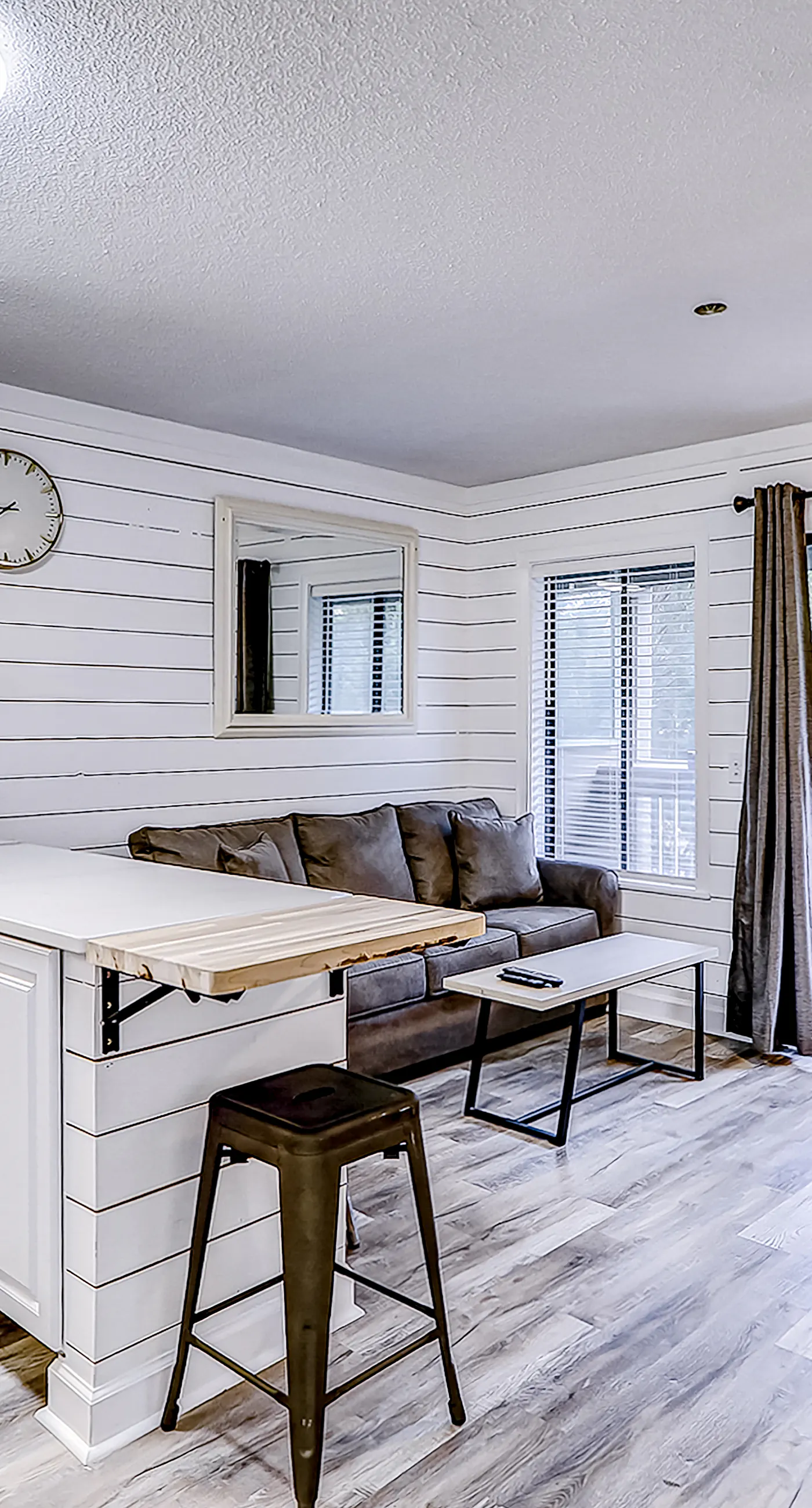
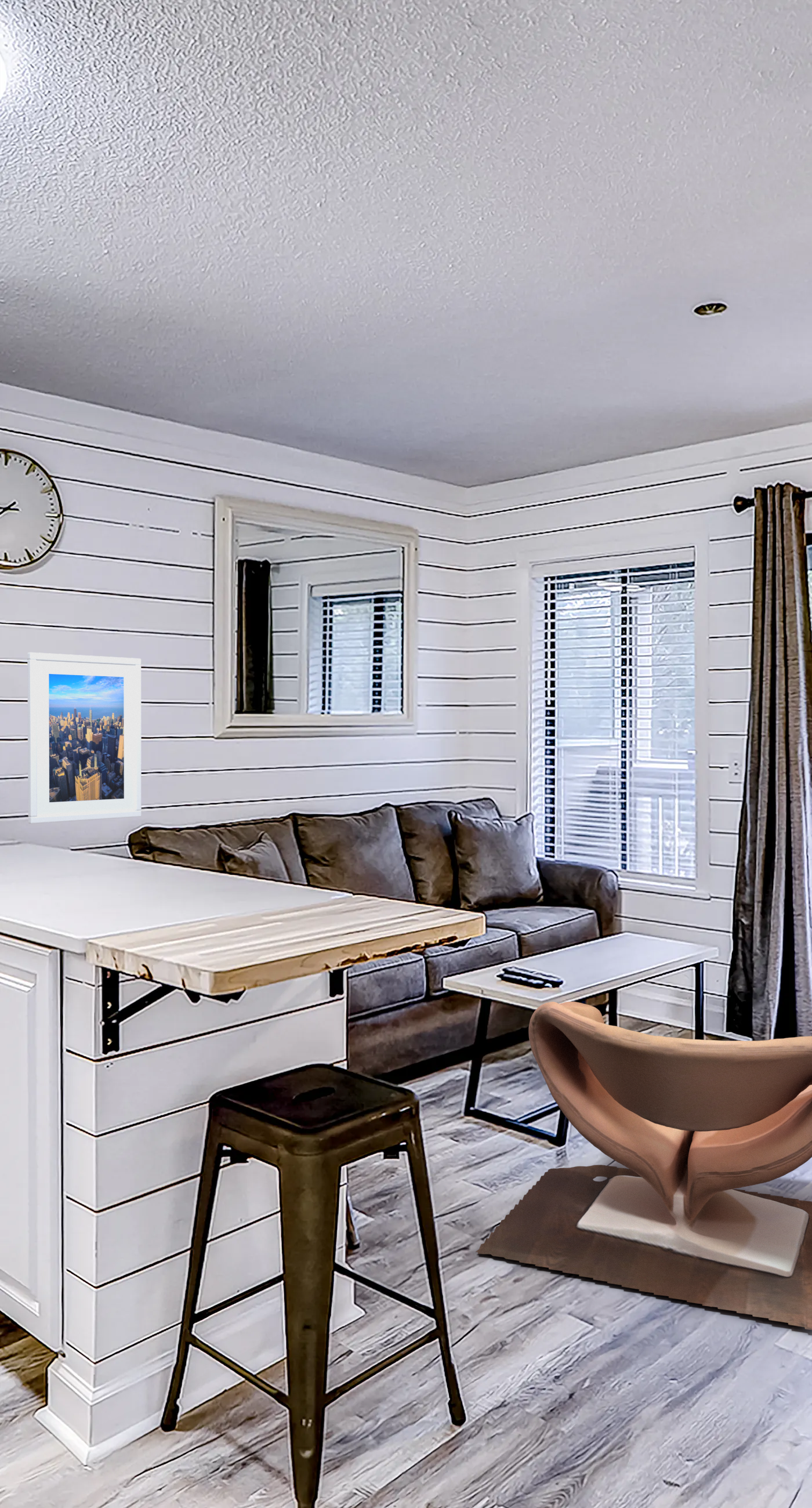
+ lounge chair (692, 1119)
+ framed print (86, 738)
